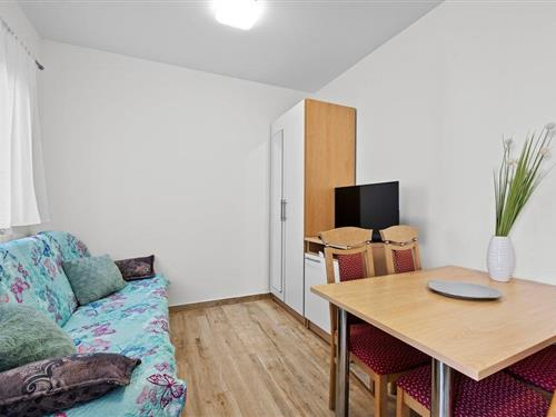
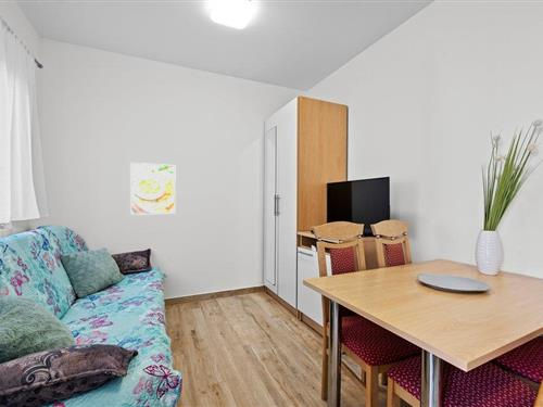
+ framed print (153, 189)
